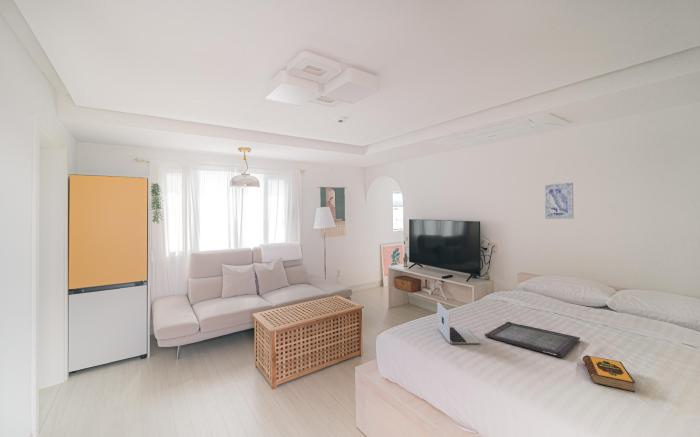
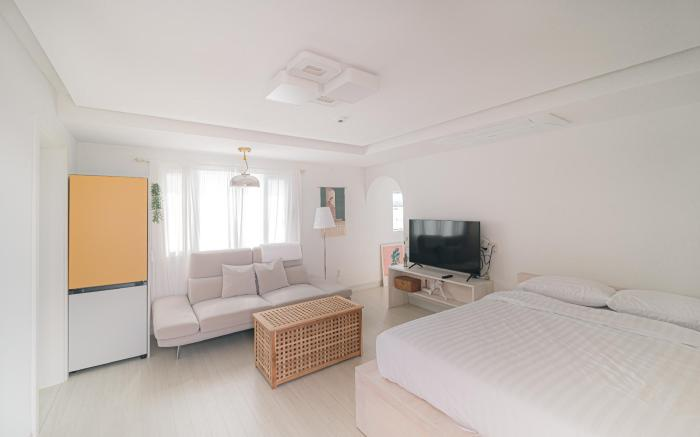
- serving tray (531, 336)
- hardback book (606, 371)
- wall art (558, 201)
- laptop (457, 327)
